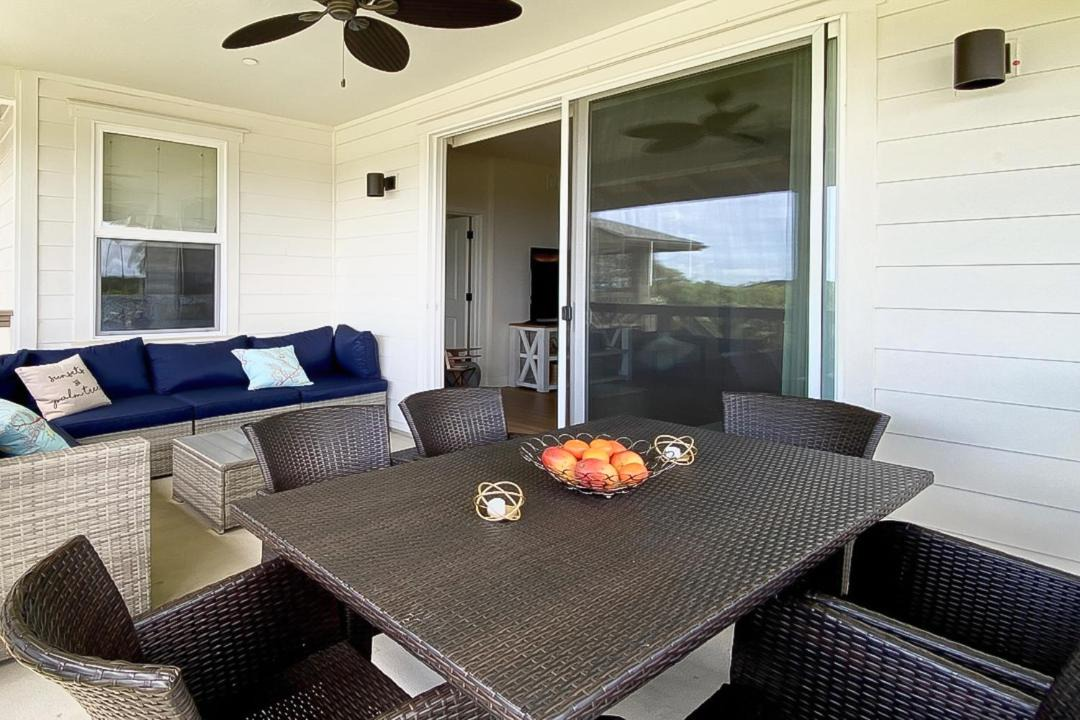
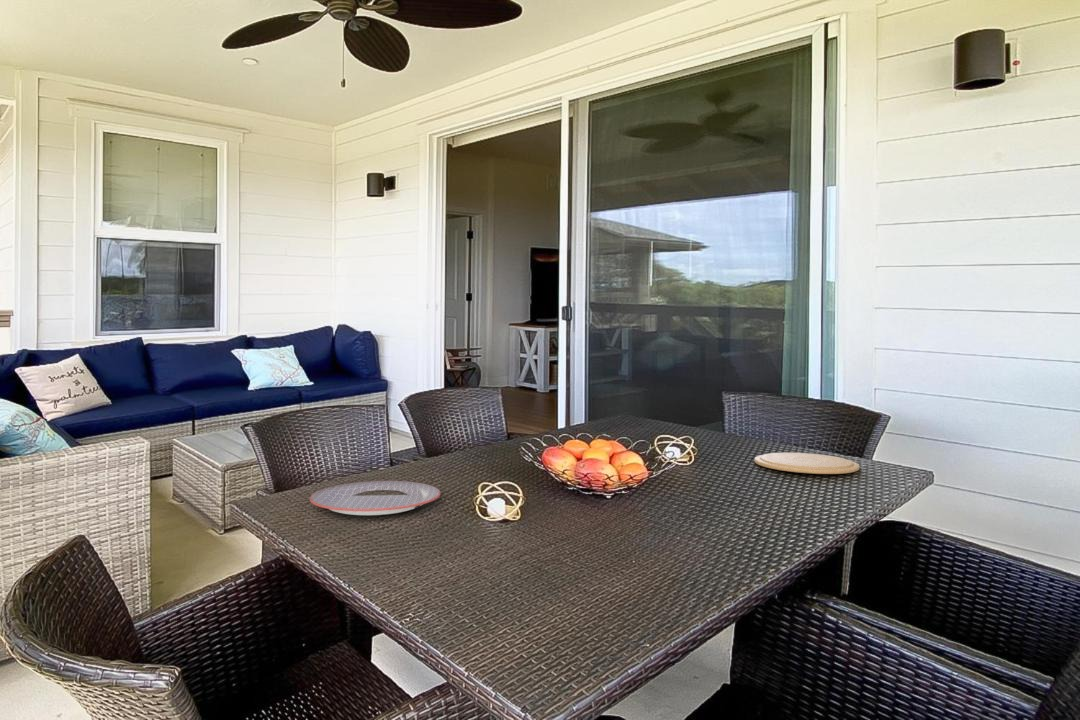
+ plate (376, 498)
+ plate (805, 462)
